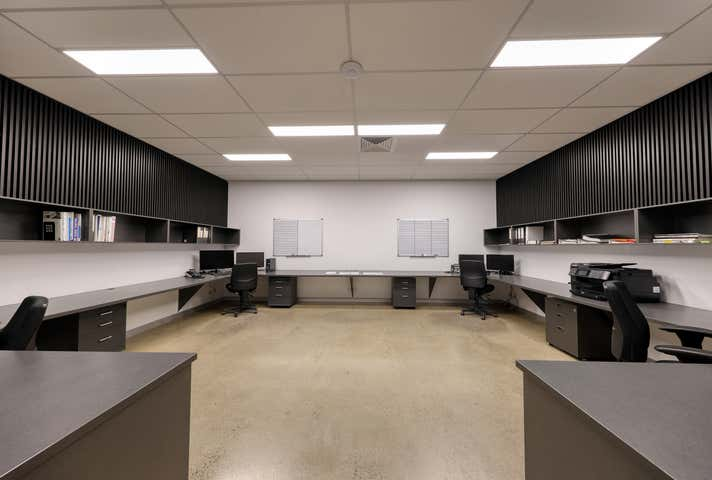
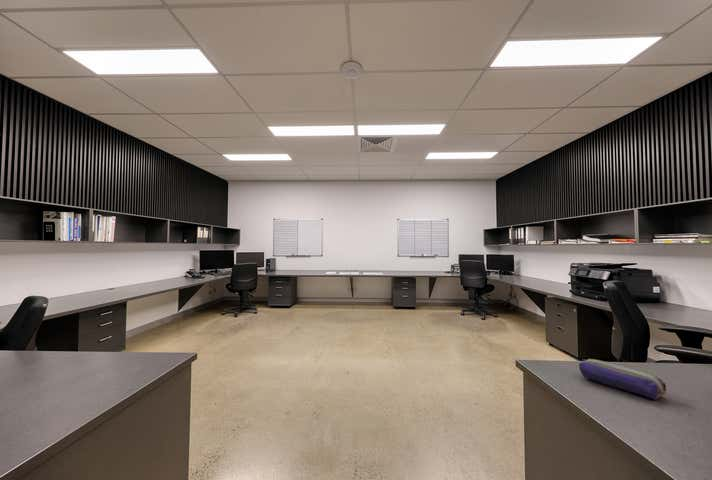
+ pencil case (619, 377)
